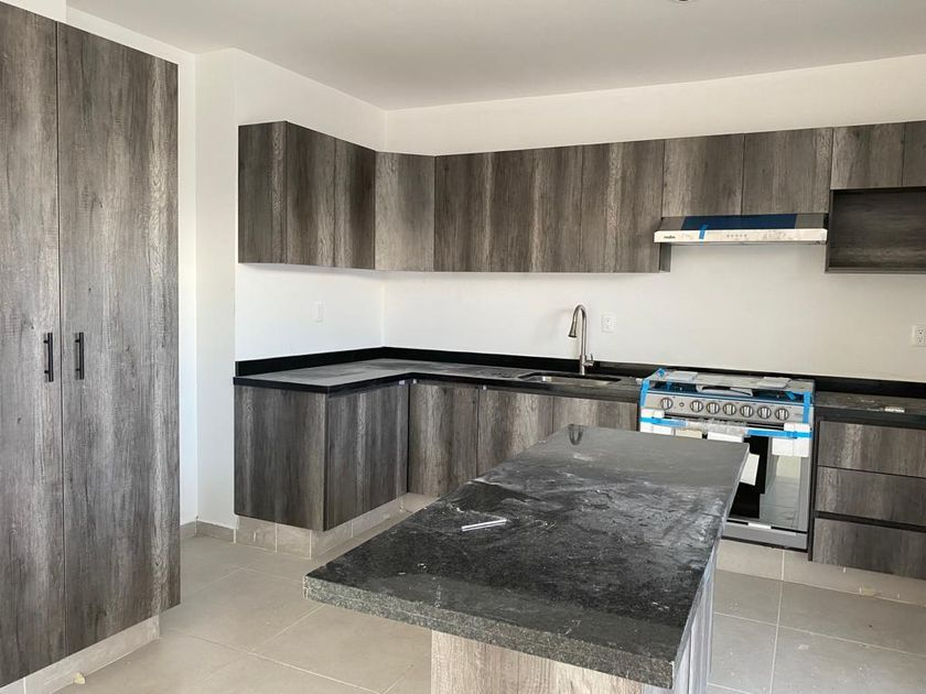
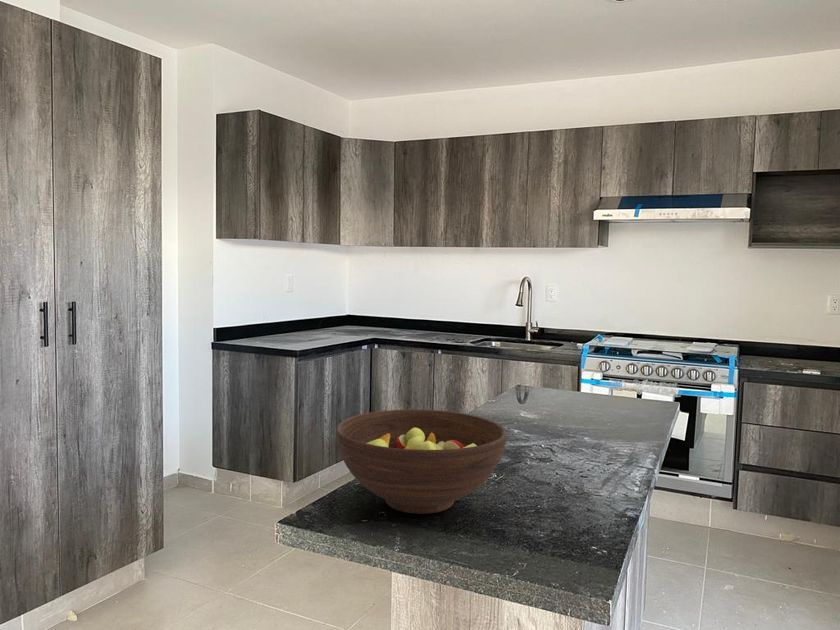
+ fruit bowl (420, 465)
